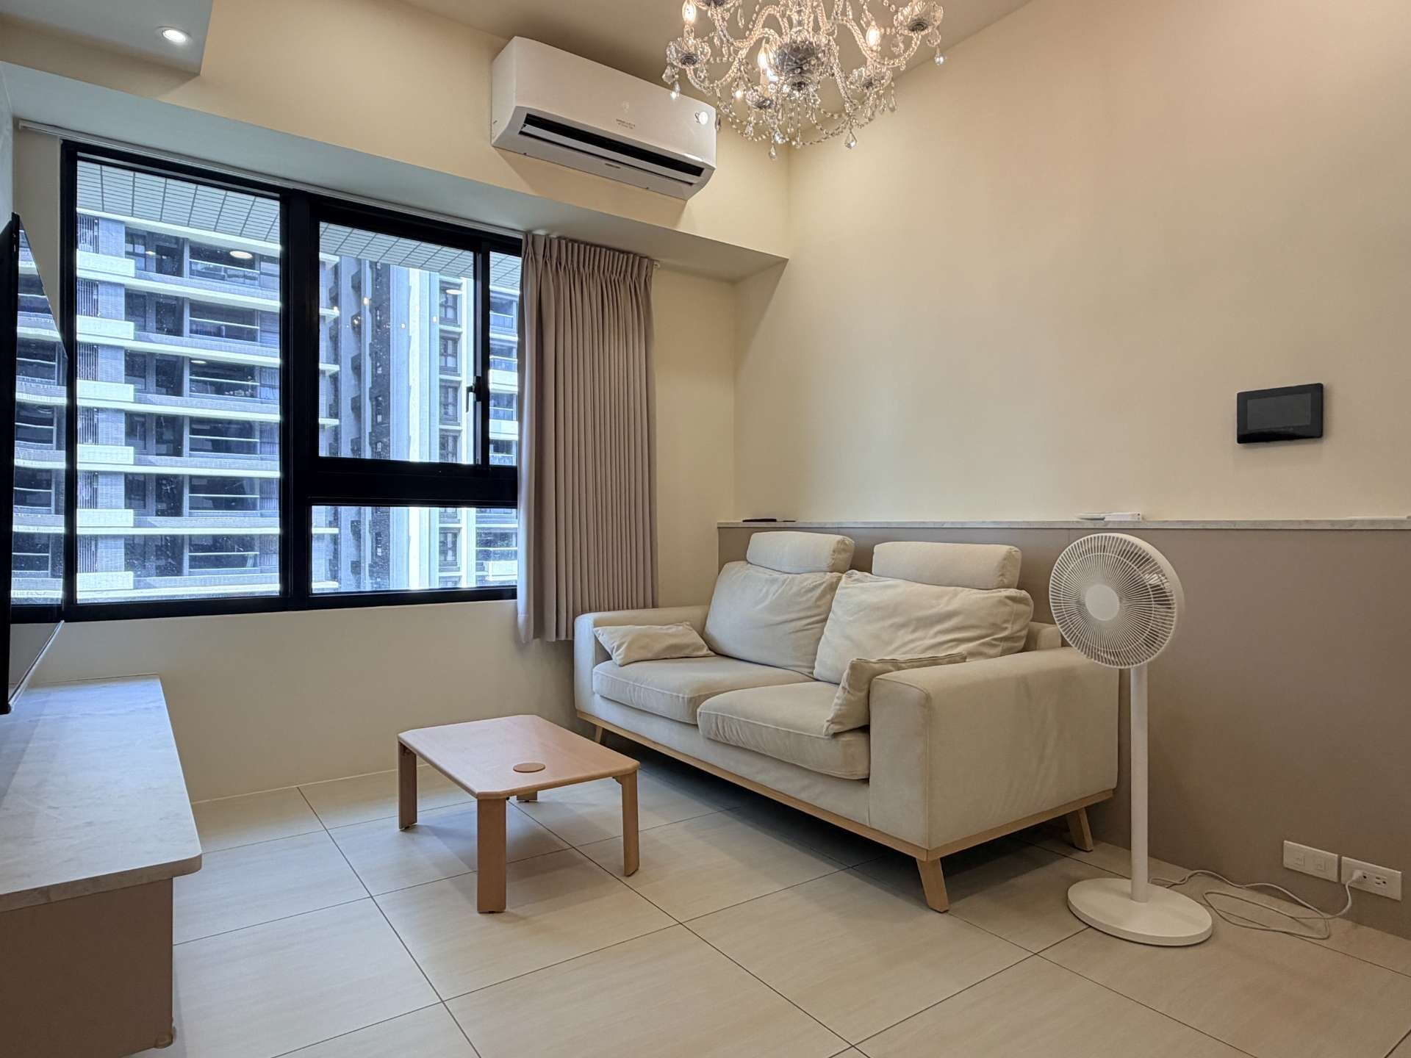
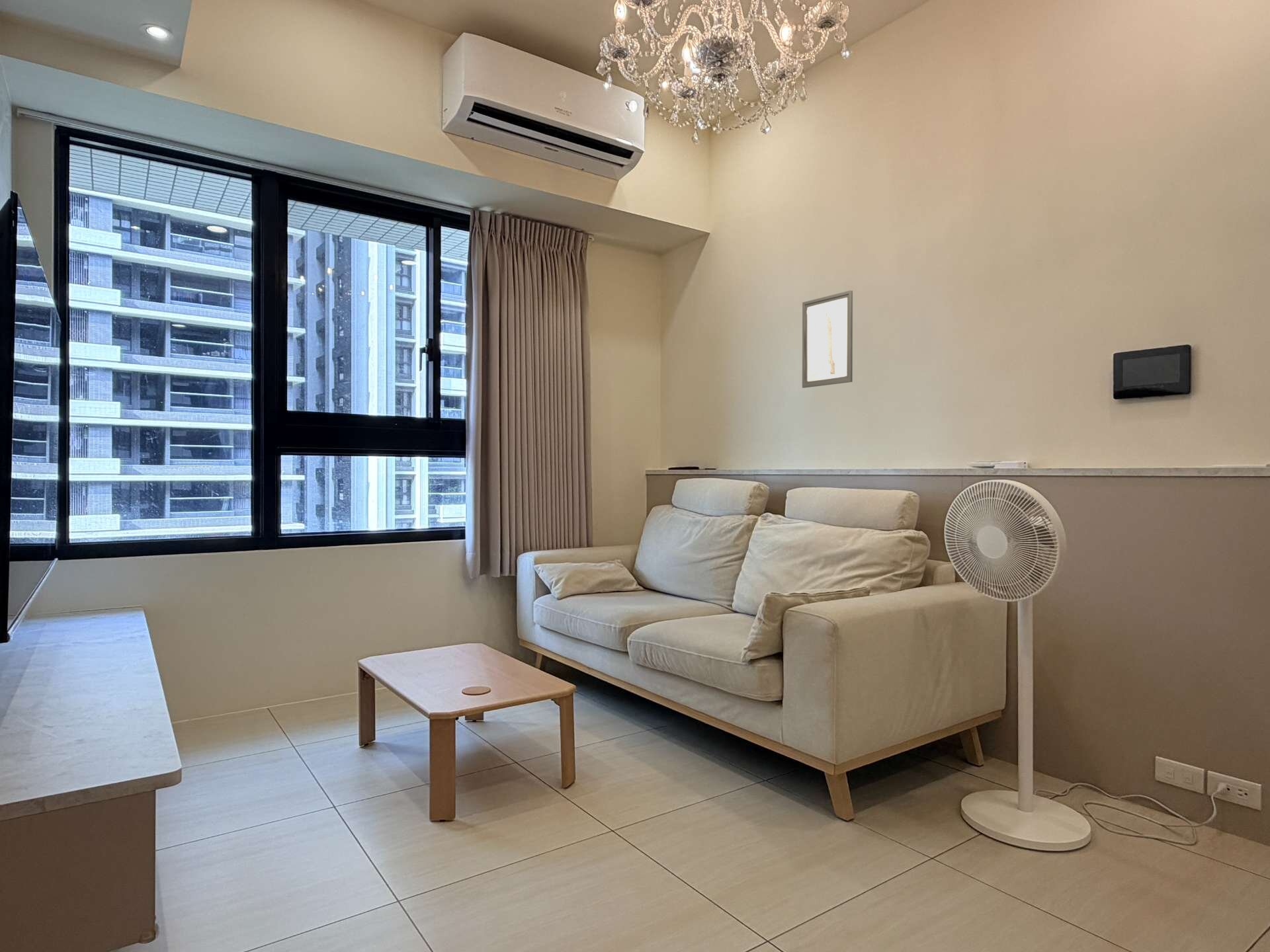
+ wall art (826, 340)
